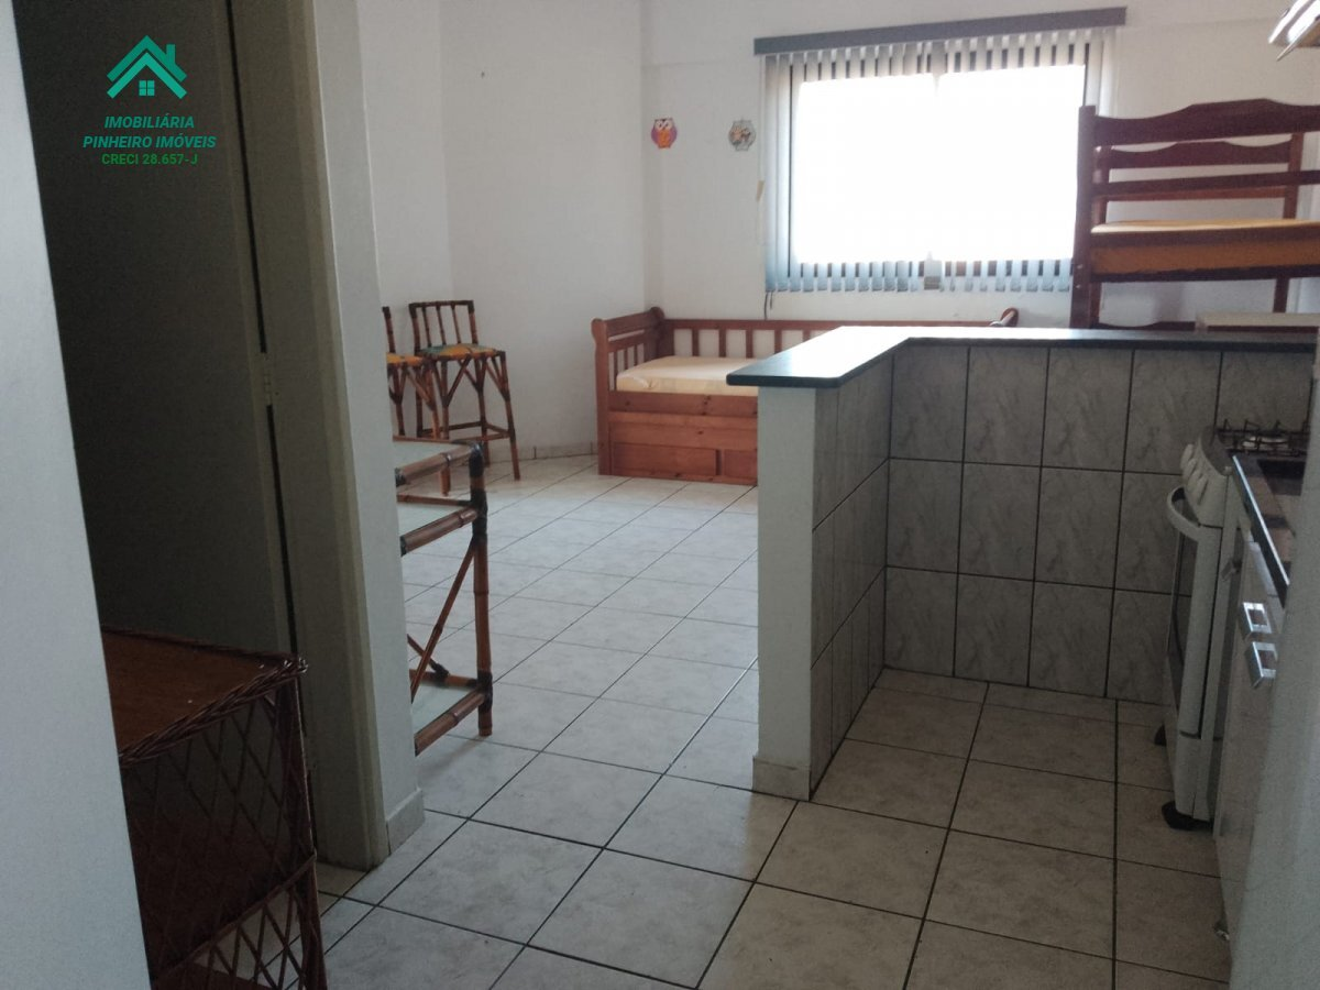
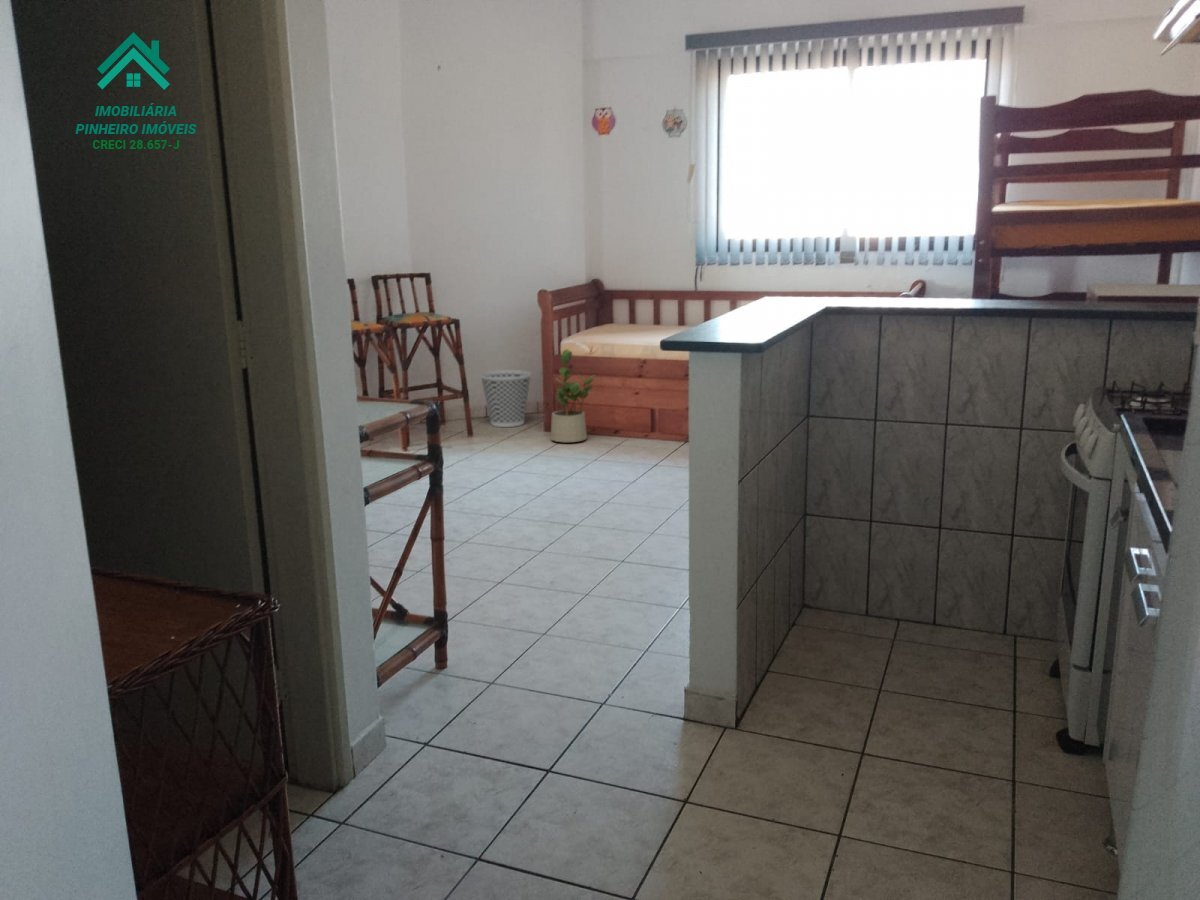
+ potted plant (572, 394)
+ wastebasket (506, 398)
